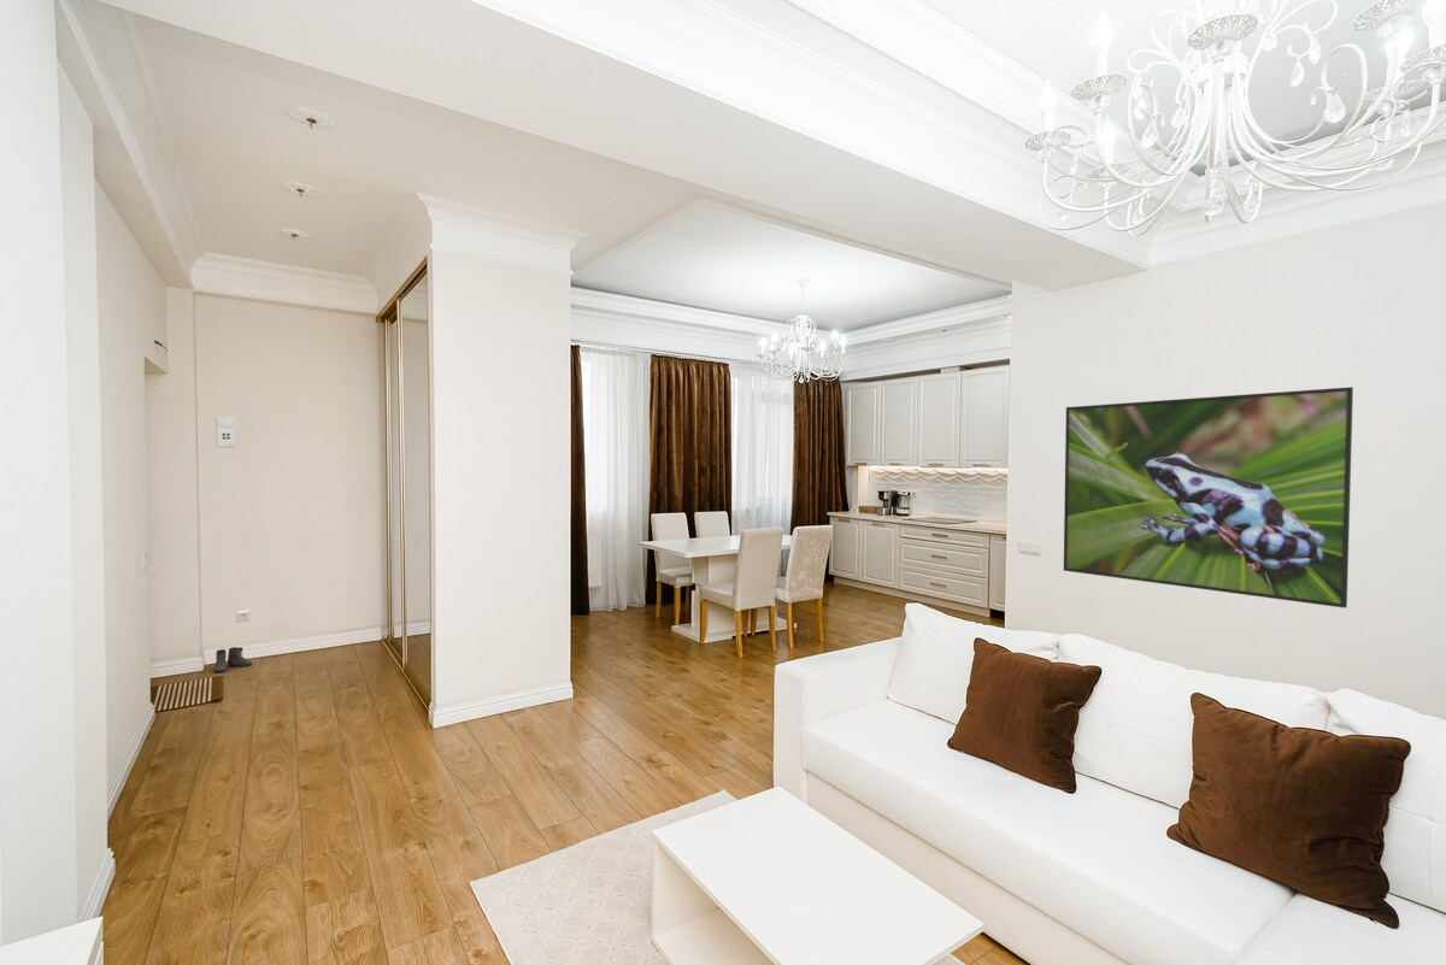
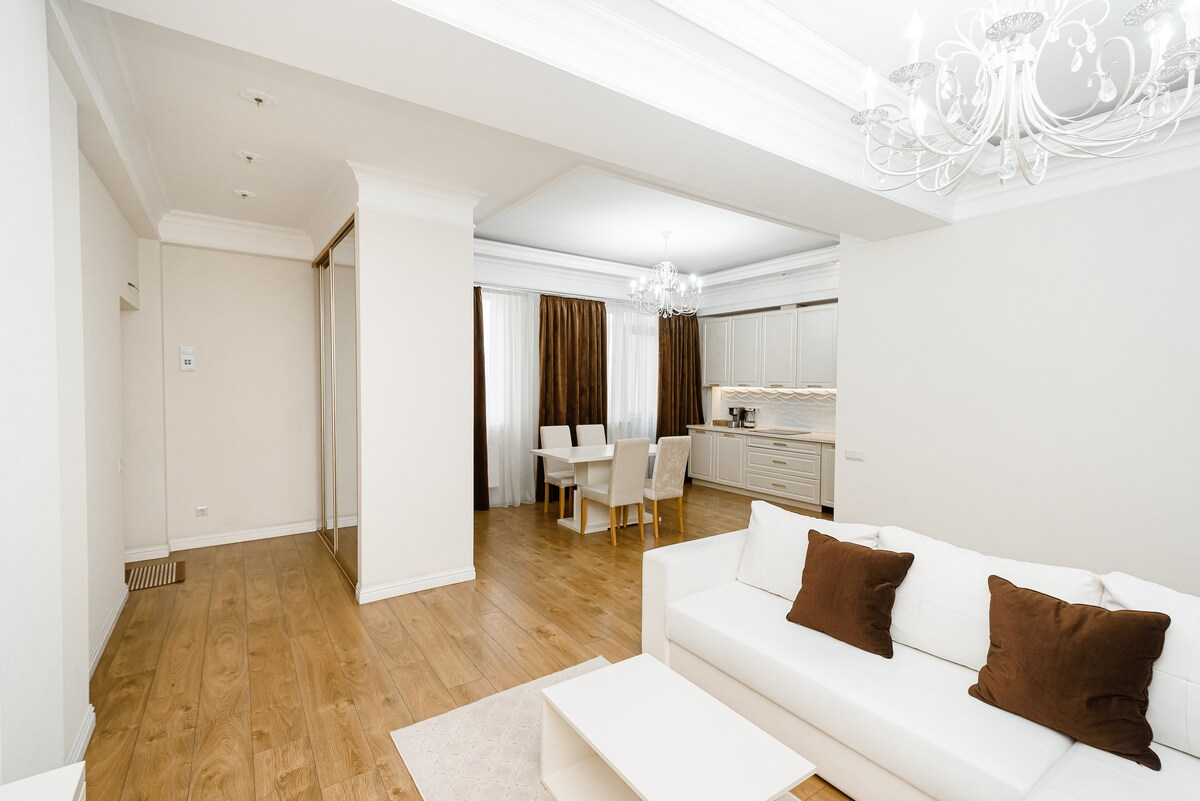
- boots (229, 658)
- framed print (1186, 493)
